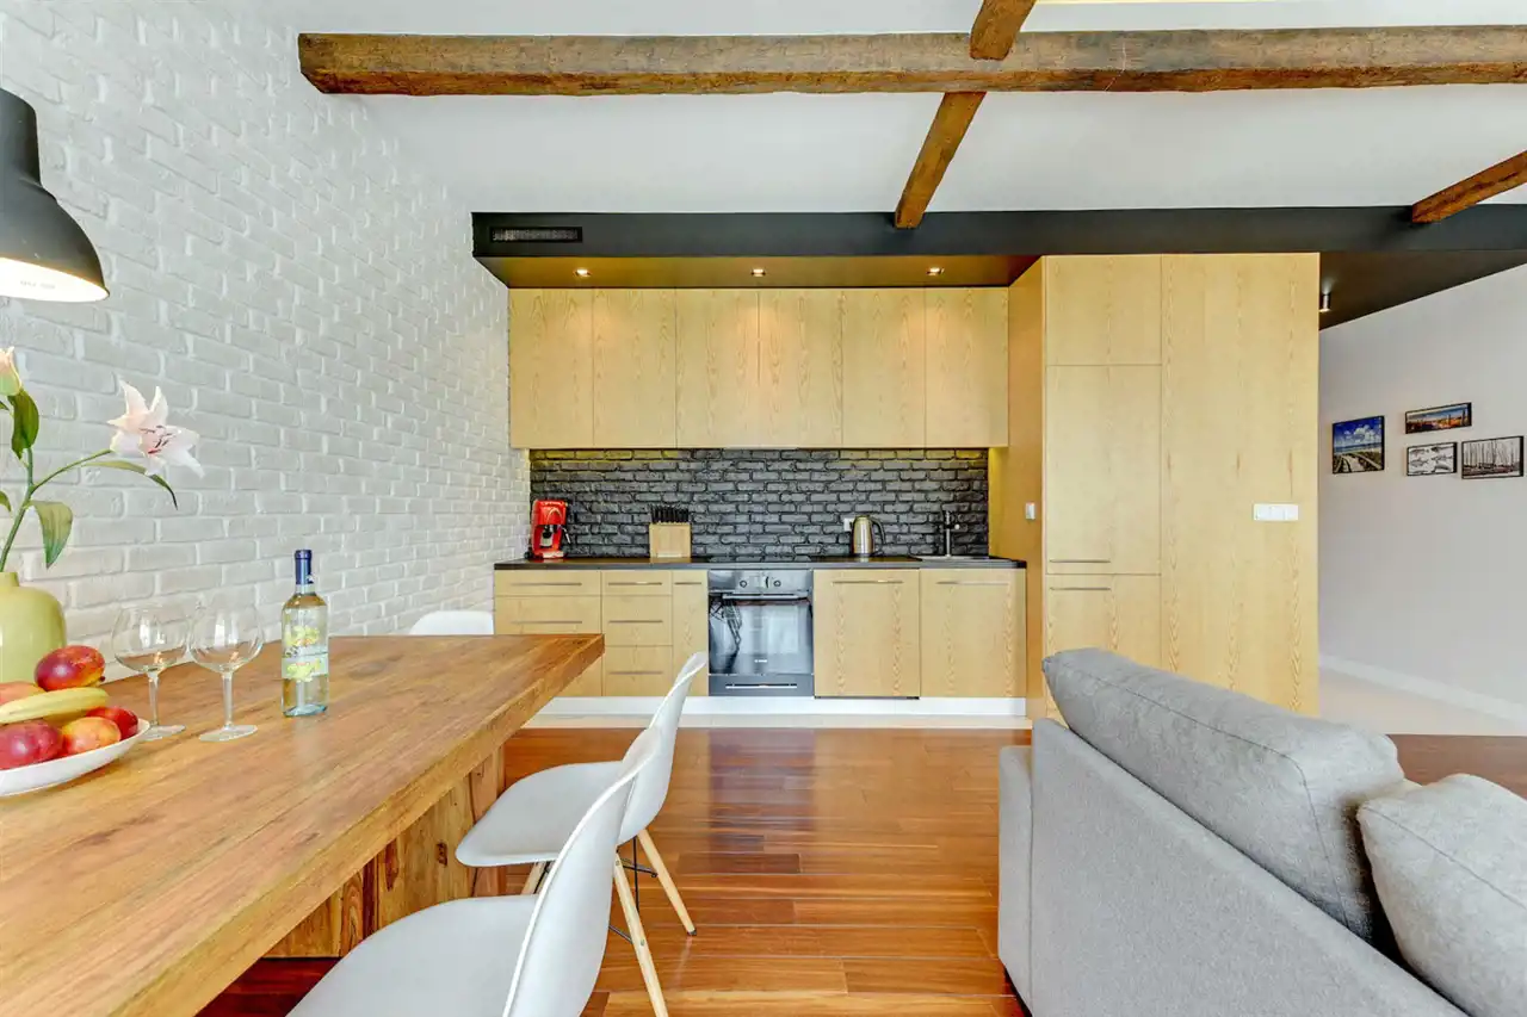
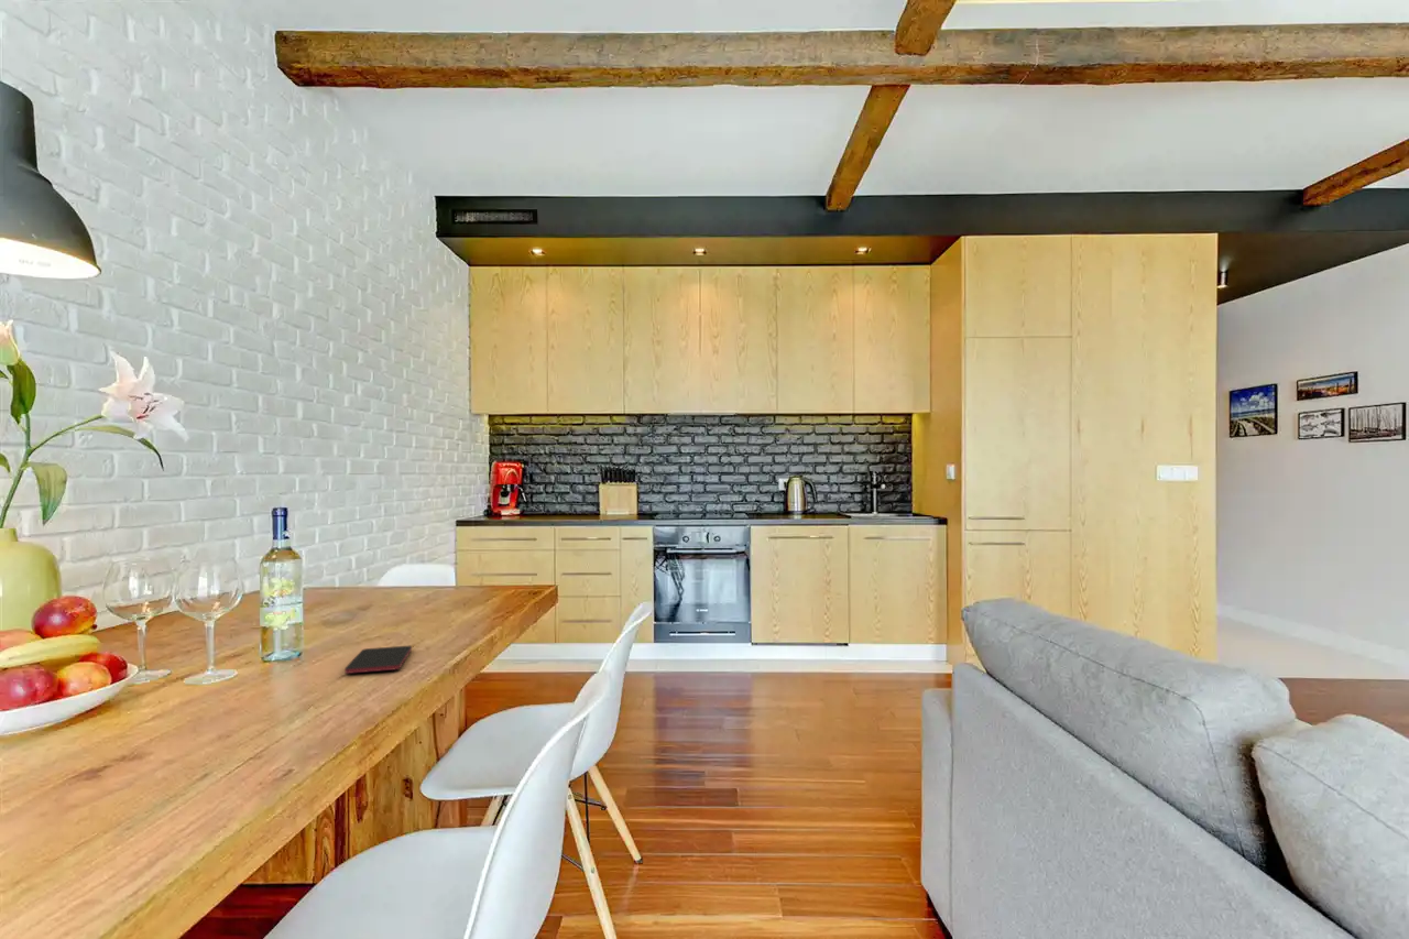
+ smartphone (380, 658)
